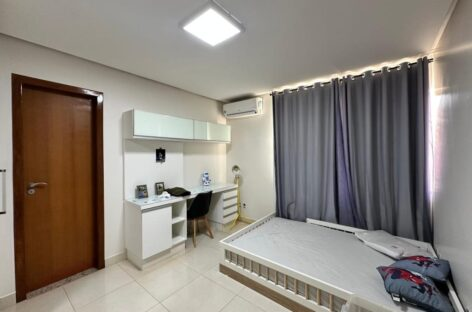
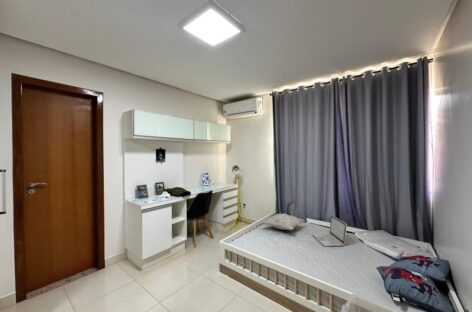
+ decorative pillow (283, 221)
+ laptop (330, 229)
